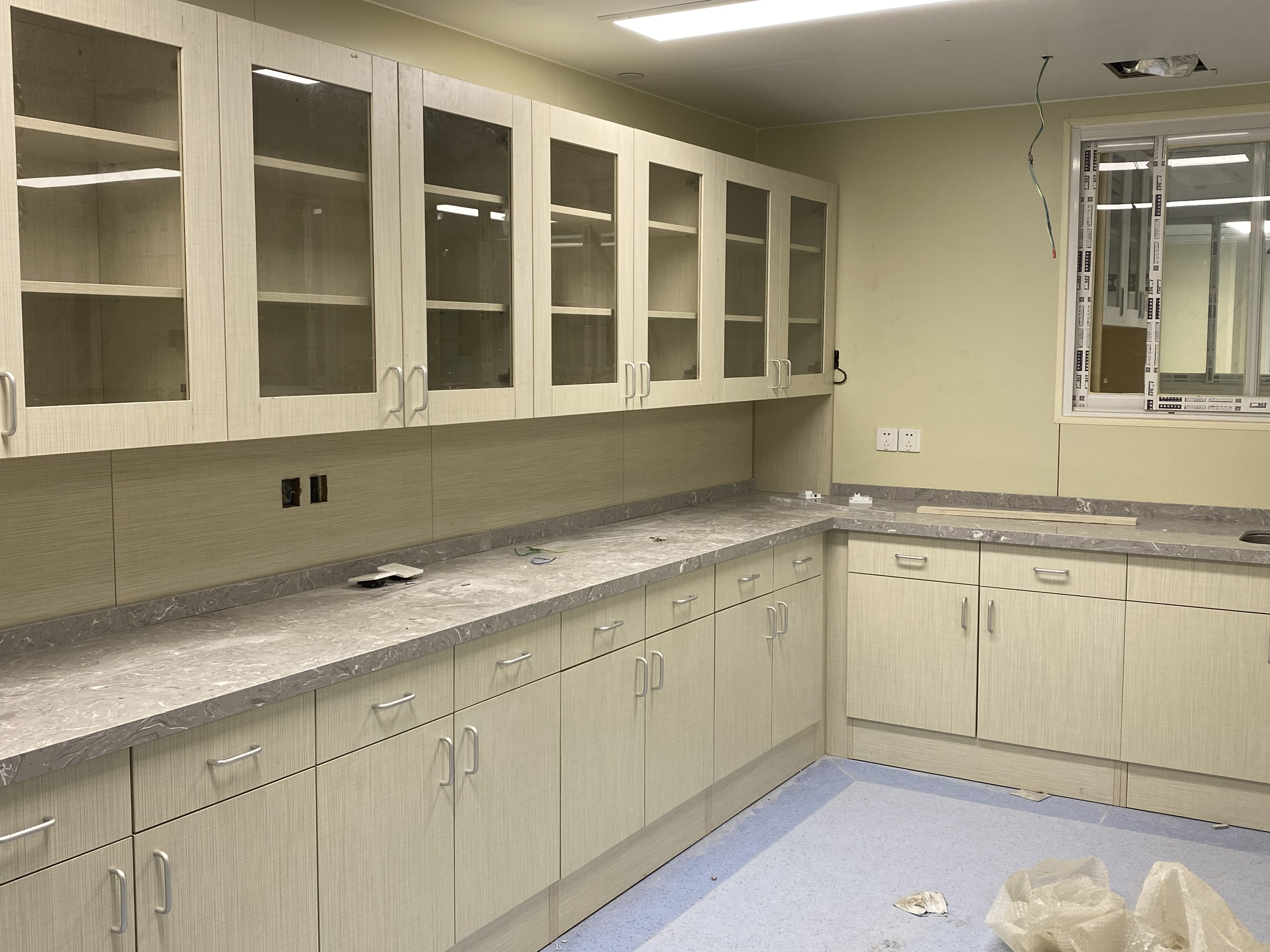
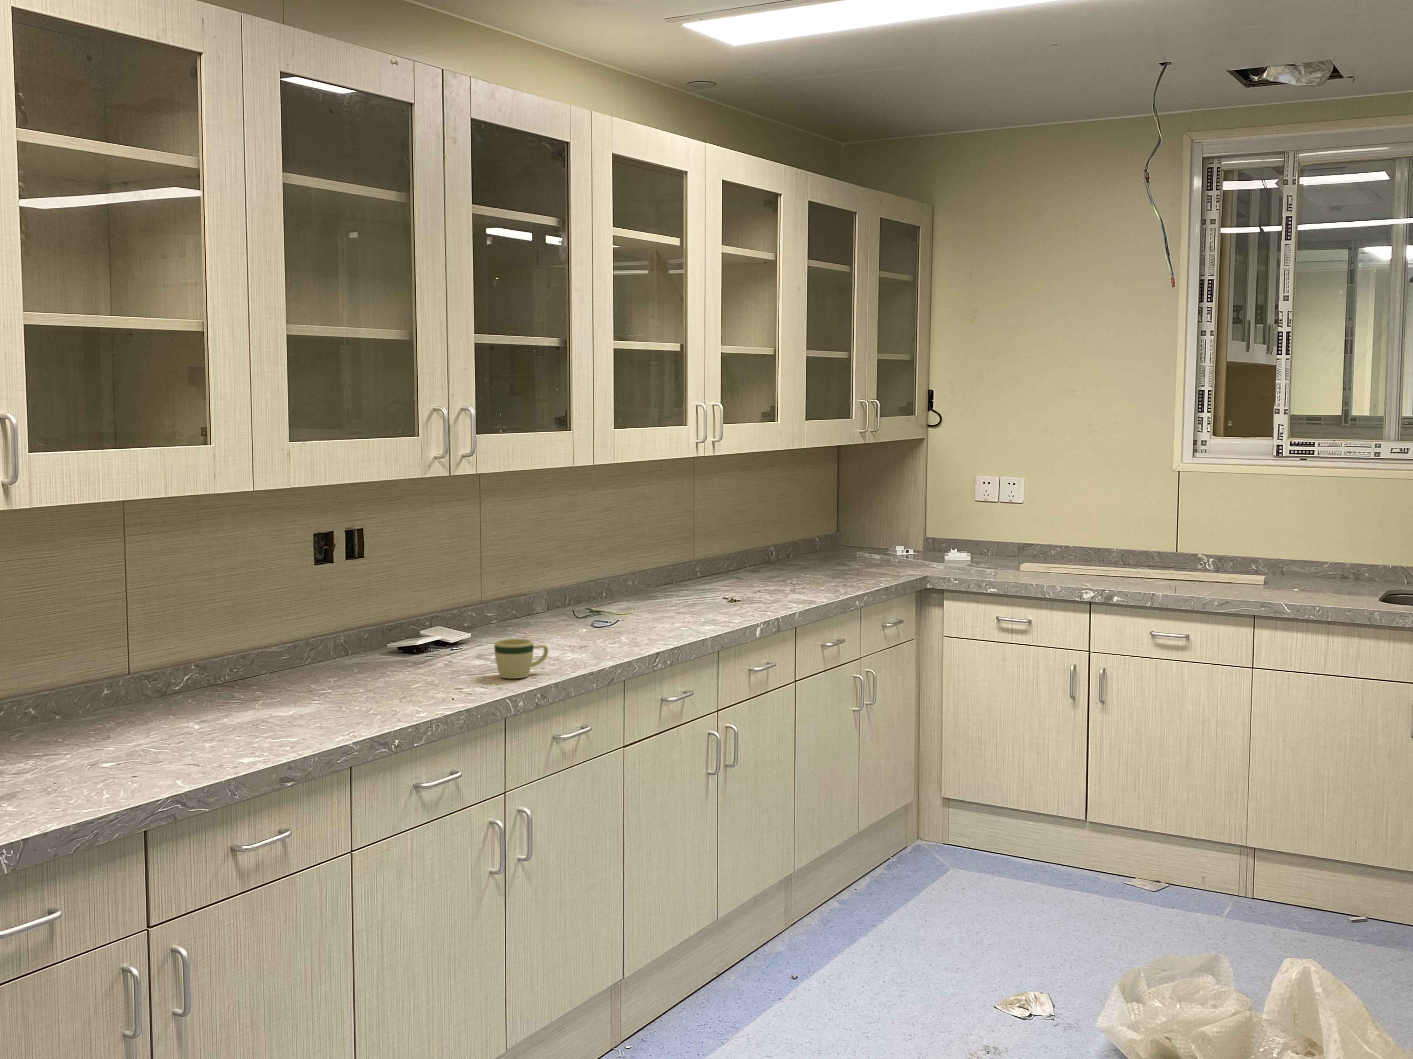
+ mug (522, 657)
